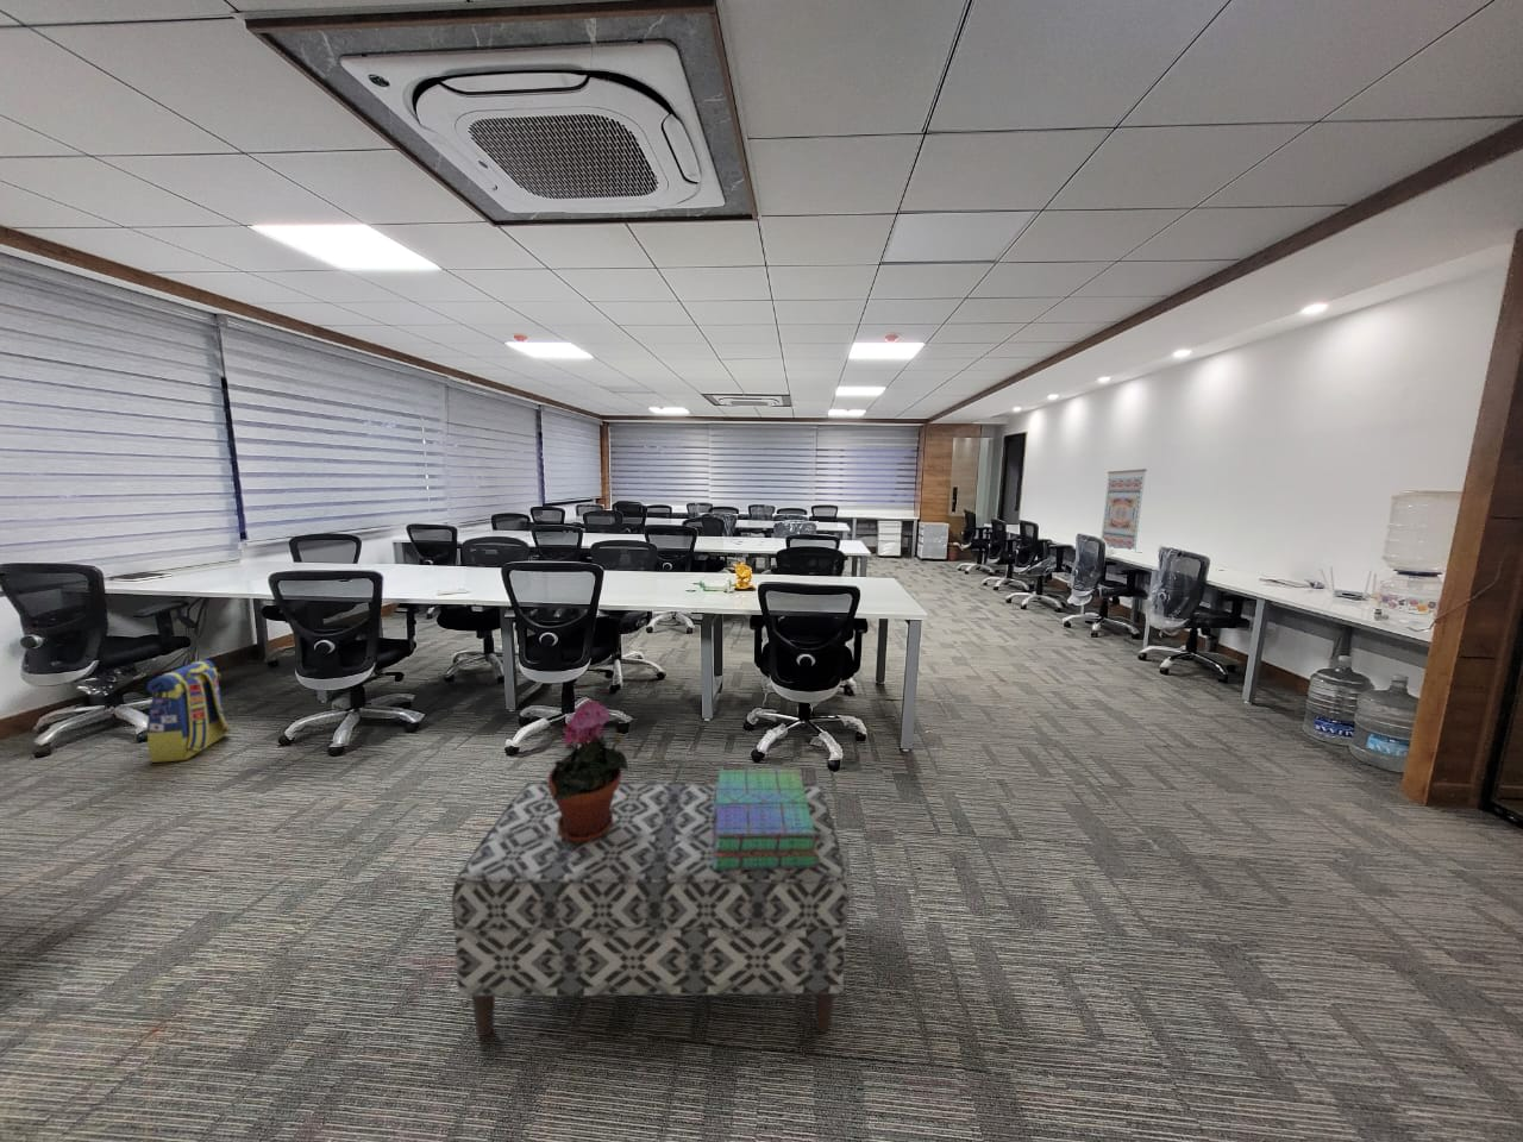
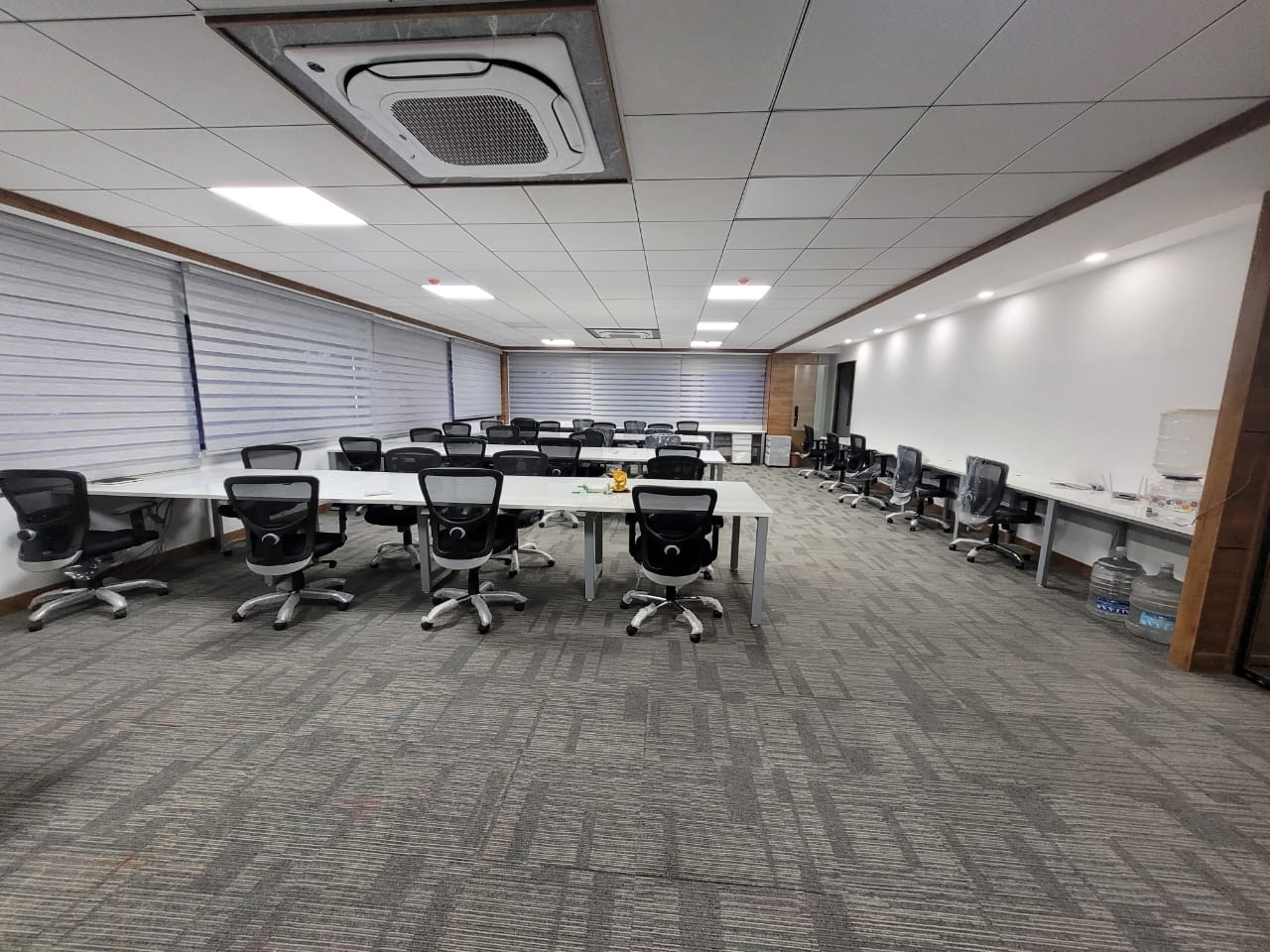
- bench (666, 897)
- wall art (1121, 512)
- potted plant (588, 763)
- backpack (189, 708)
- stack of books (762, 812)
